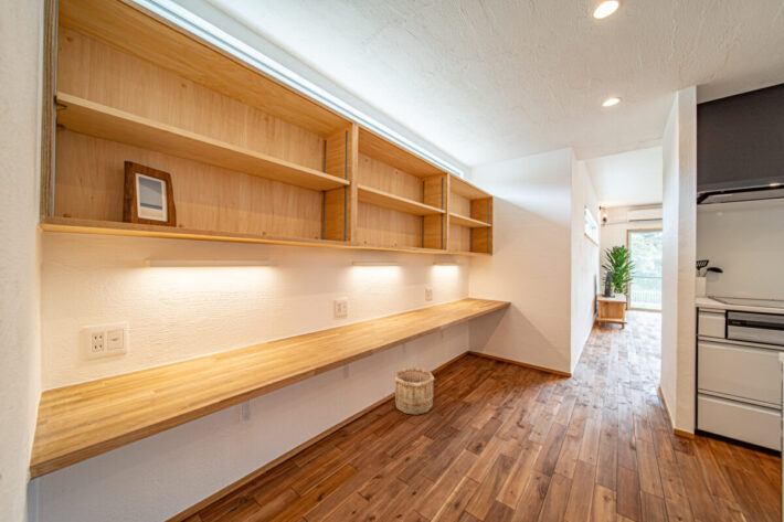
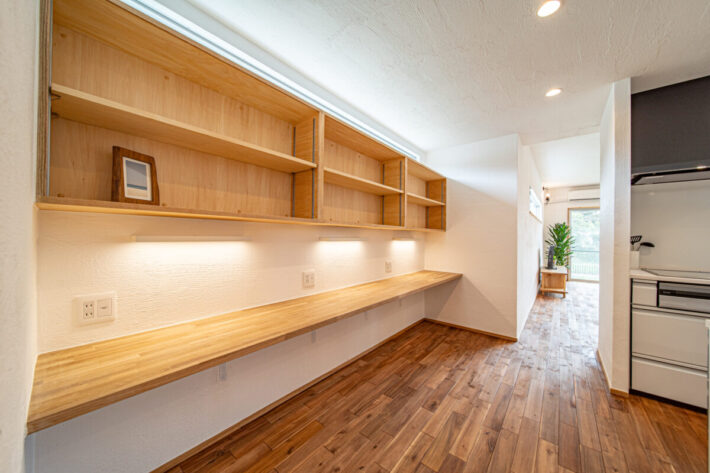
- wooden bucket (413, 390)
